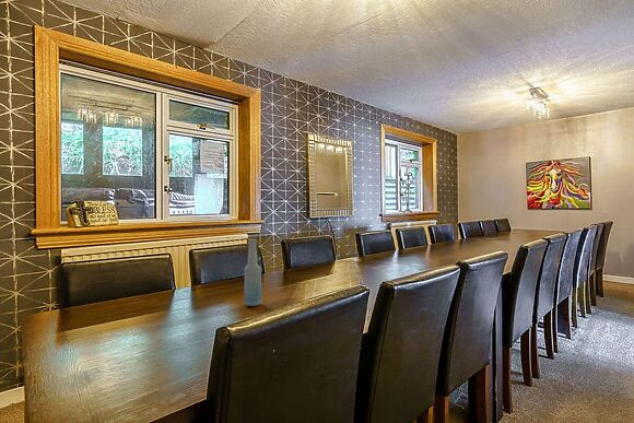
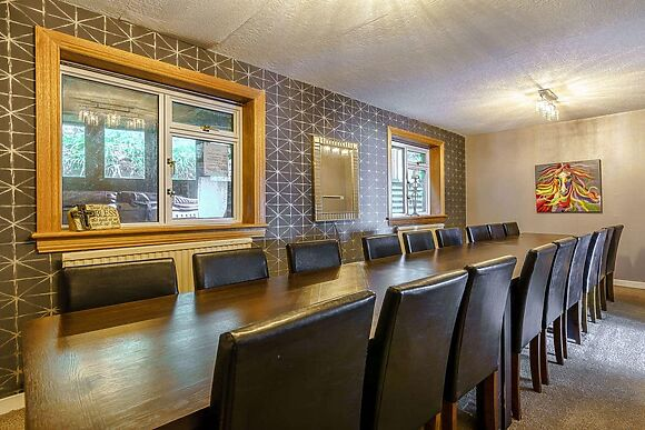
- bottle (253, 271)
